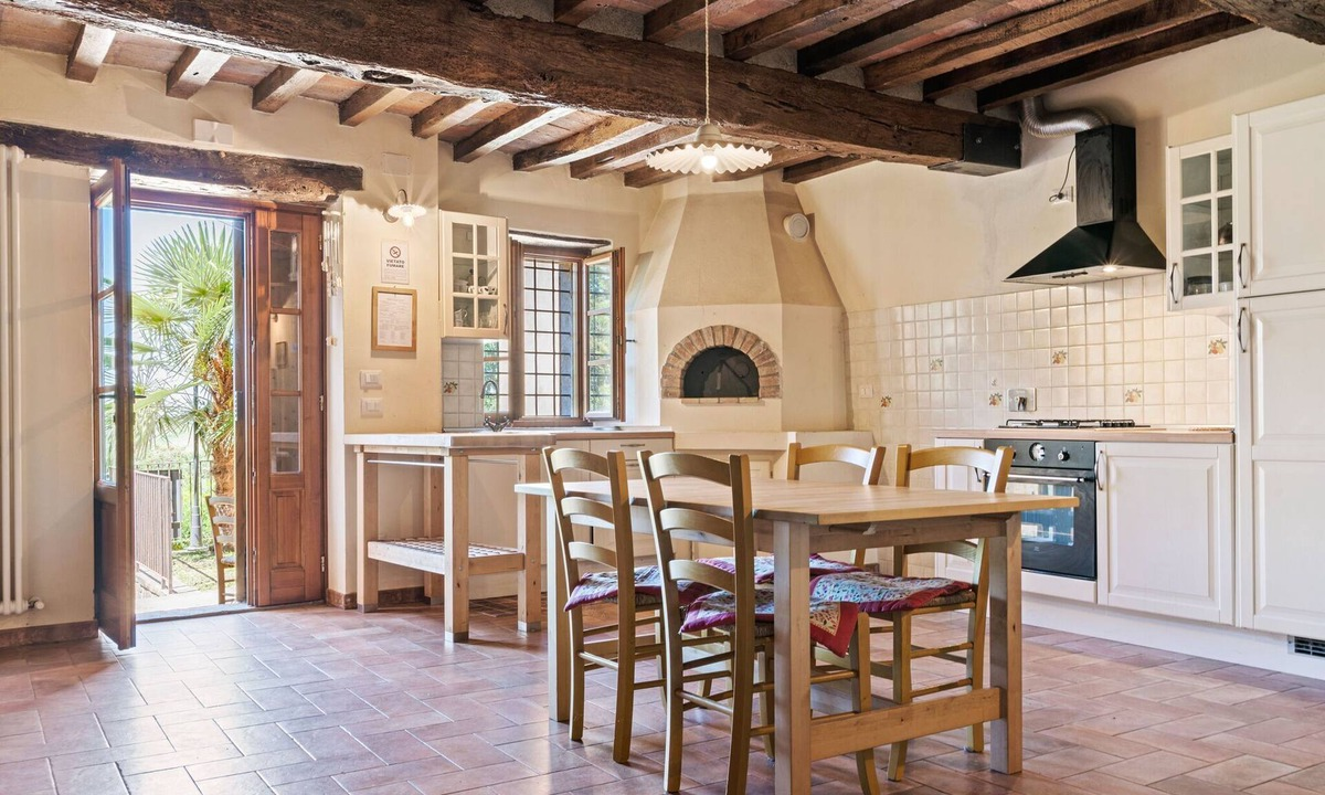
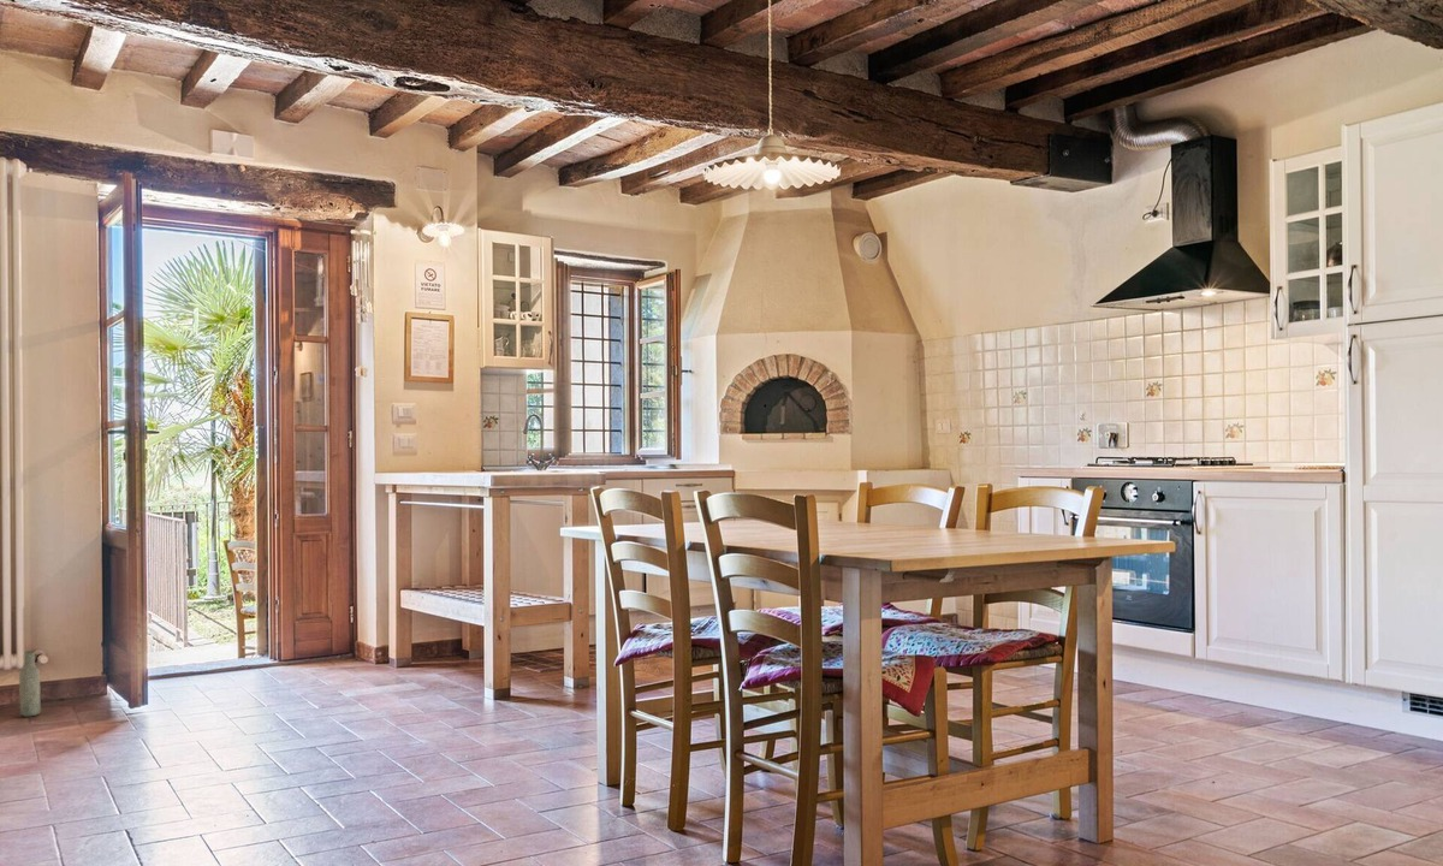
+ bottle (29, 682)
